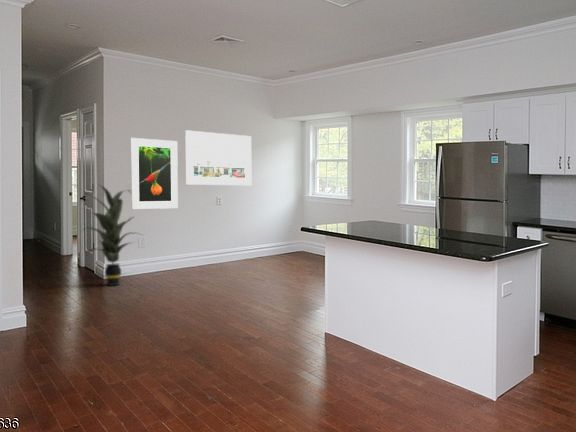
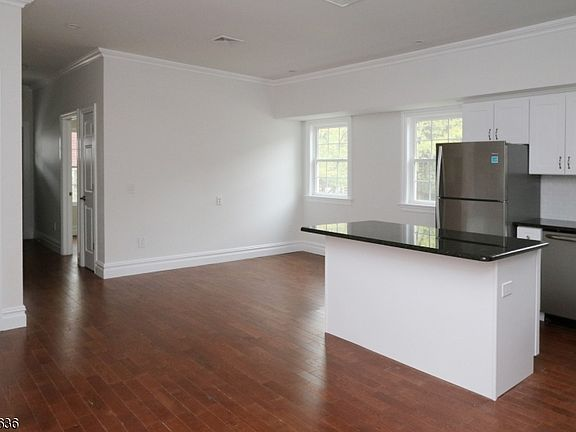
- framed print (220, 159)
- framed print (155, 174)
- indoor plant (107, 234)
